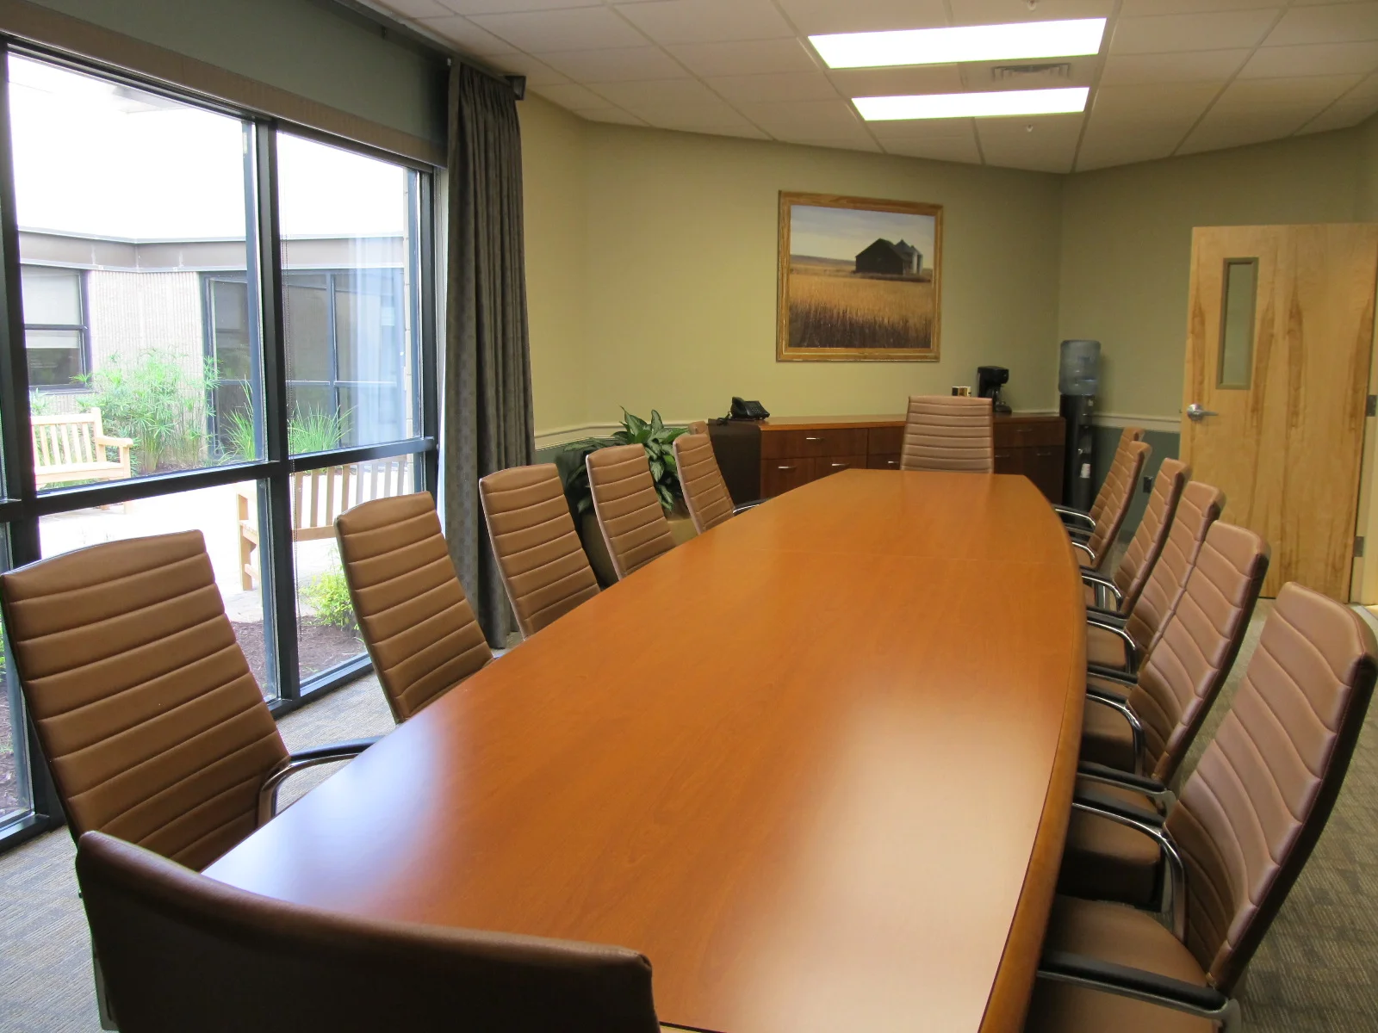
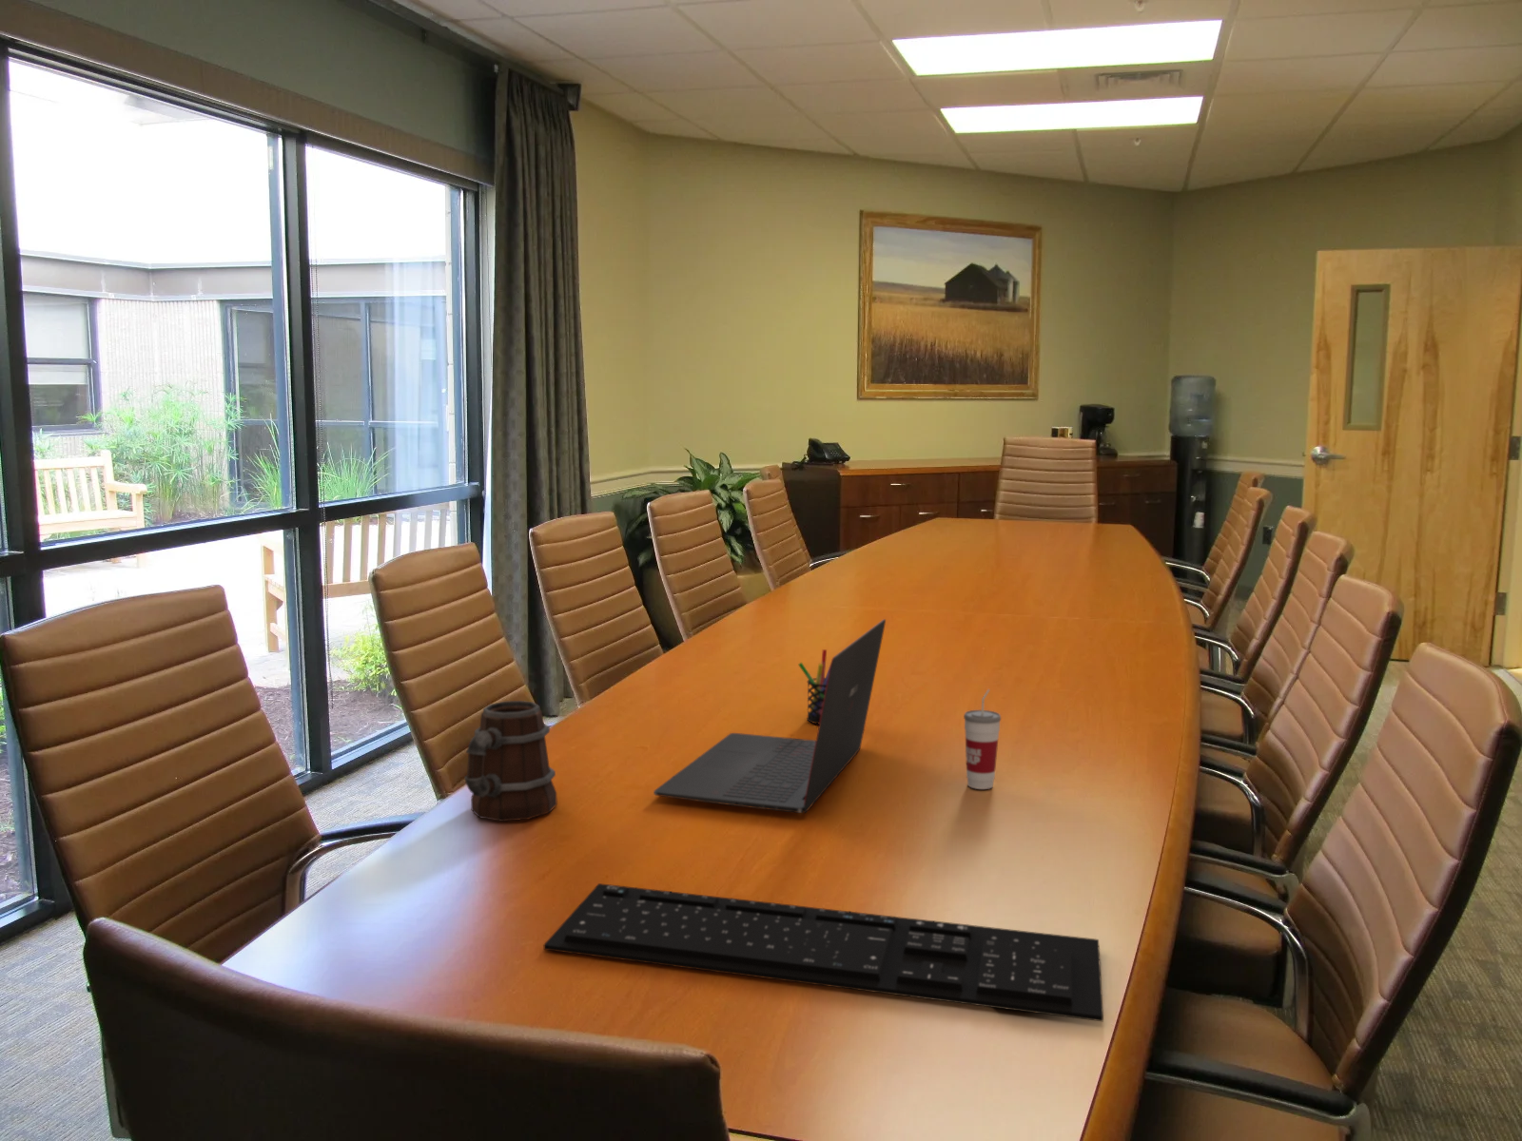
+ laptop (772, 736)
+ pen holder (819, 686)
+ cup (982, 737)
+ keyboard (821, 941)
+ mug (505, 761)
